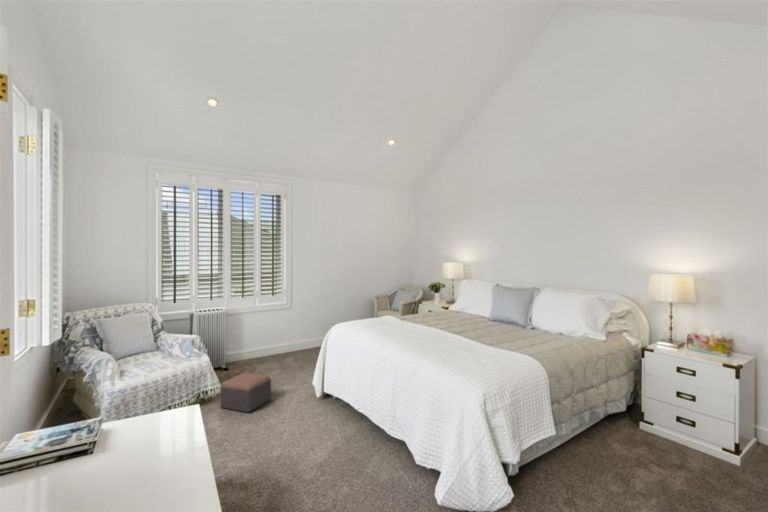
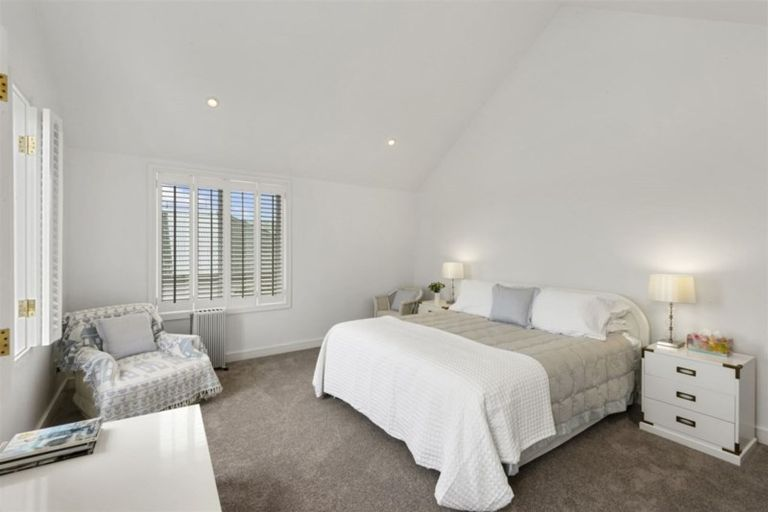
- footstool (246, 390)
